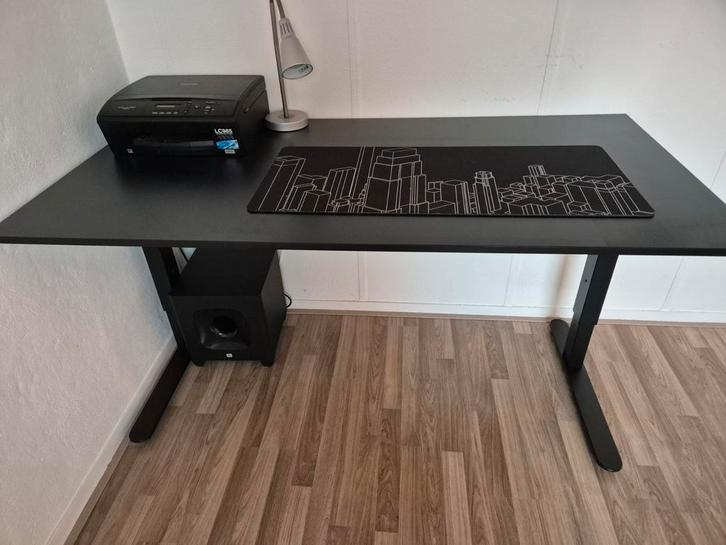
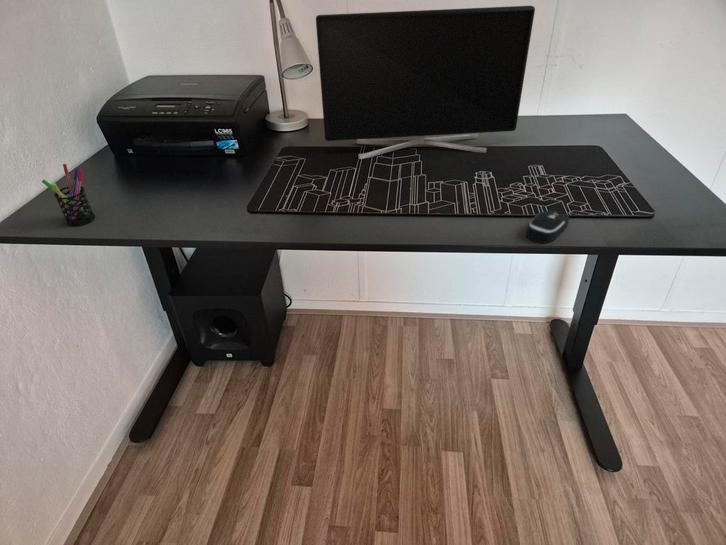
+ computer mouse (548, 223)
+ pen holder (66, 194)
+ monitor (422, 84)
